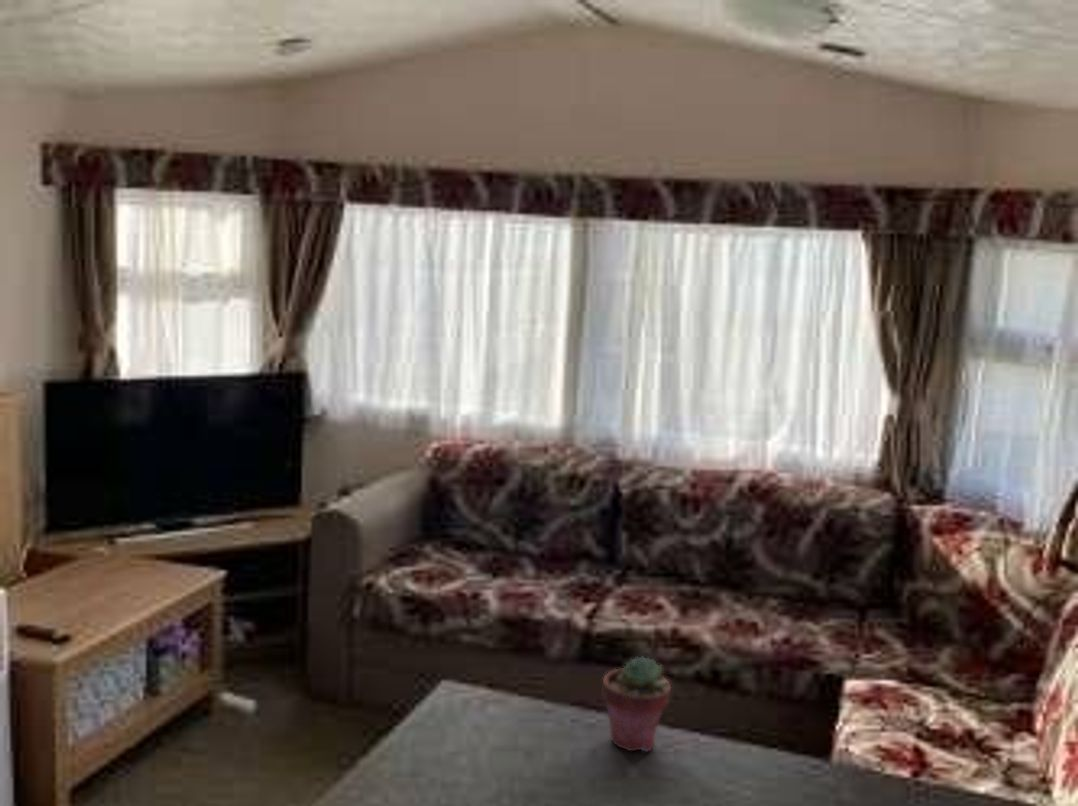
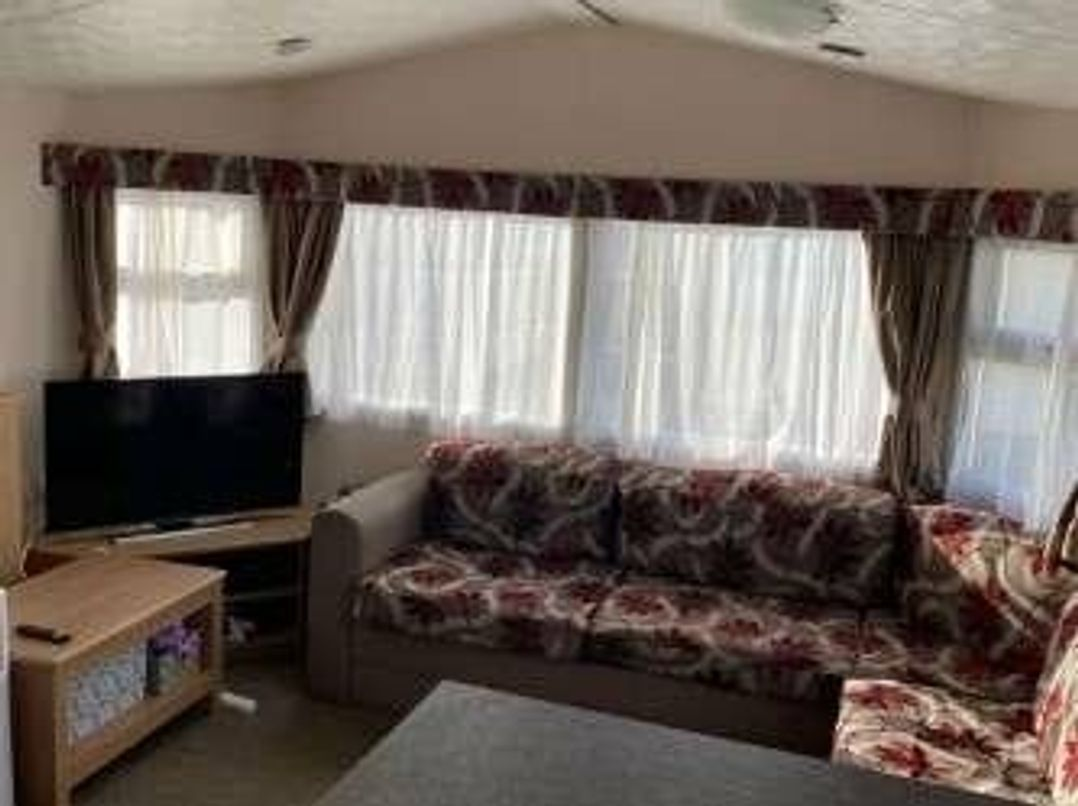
- potted succulent (635, 699)
